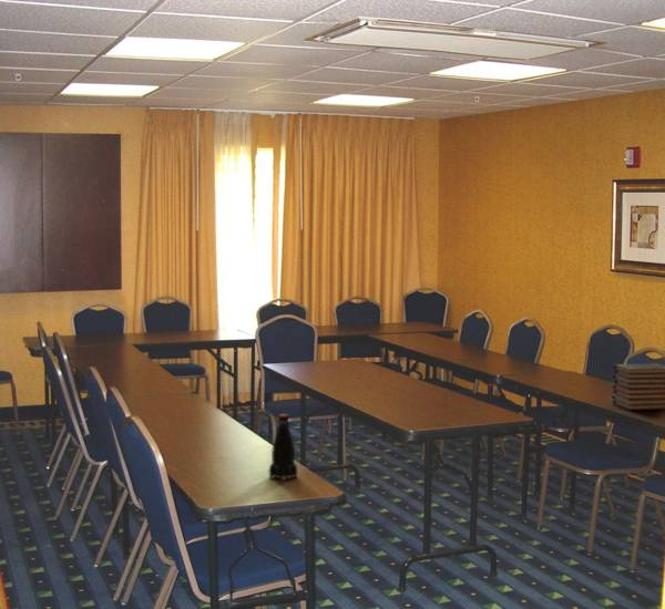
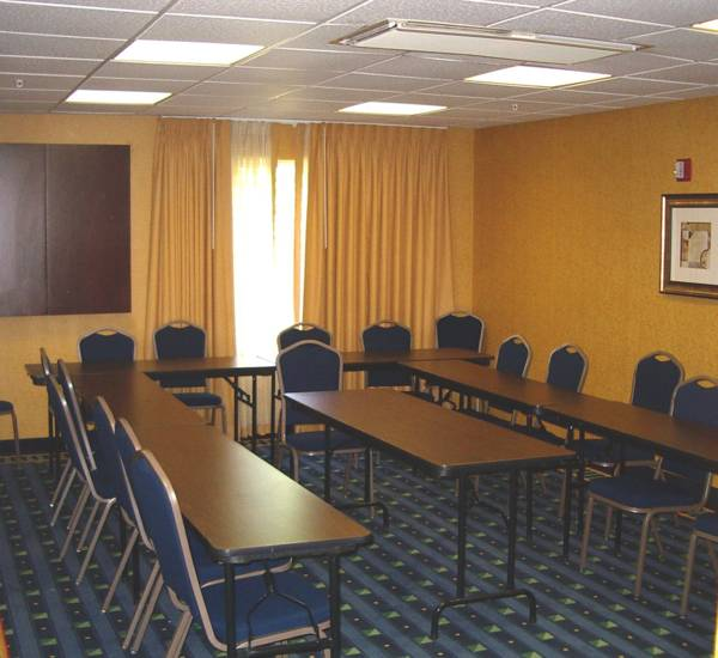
- bottle (283, 445)
- book stack (643, 386)
